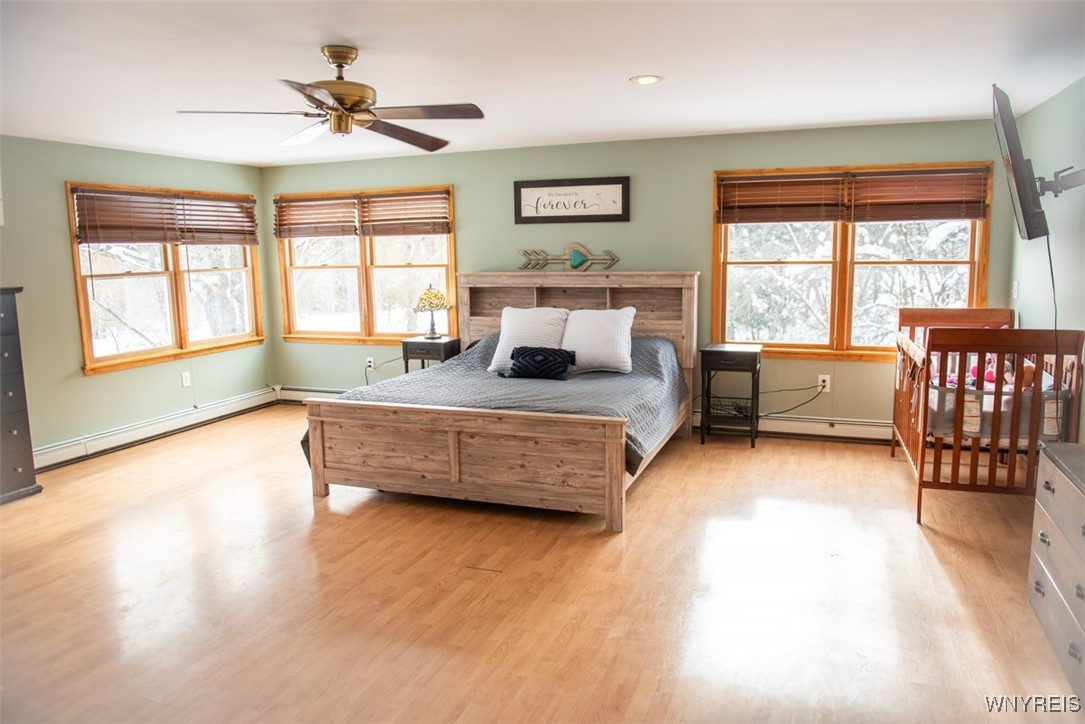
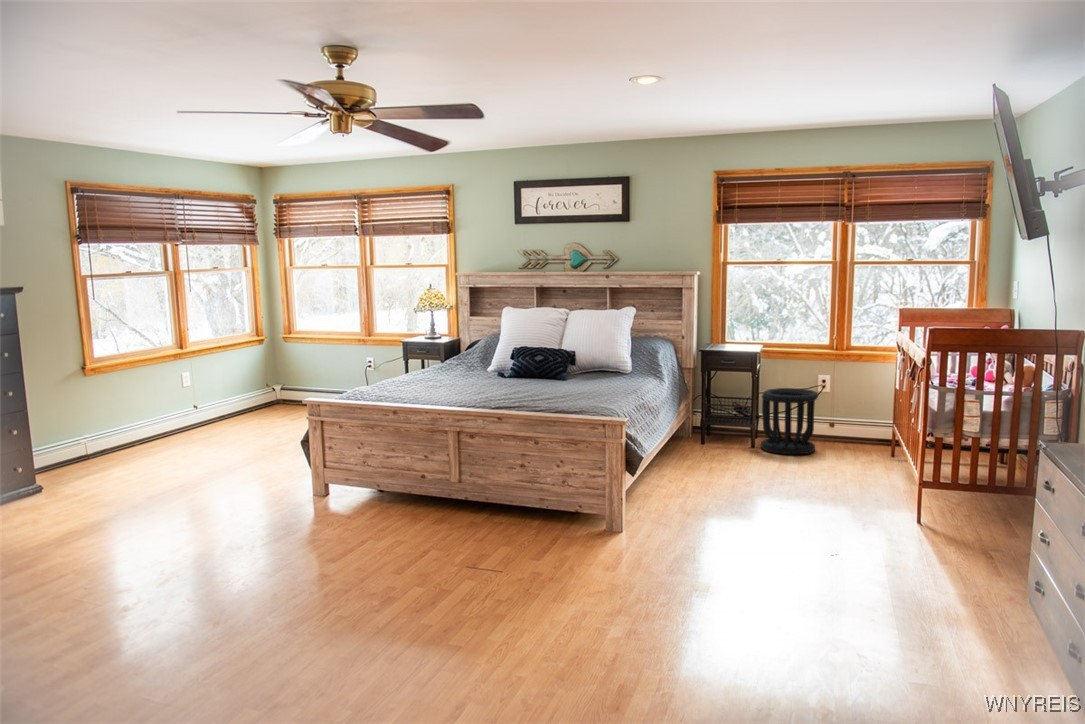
+ wastebasket (789, 420)
